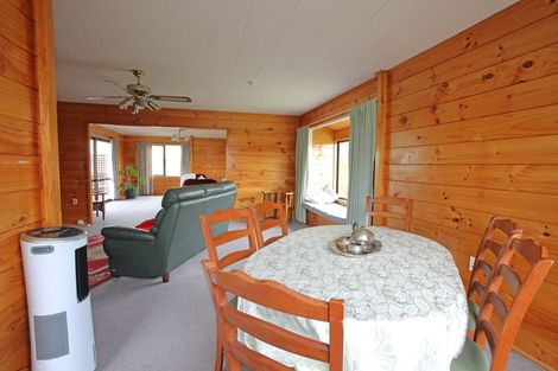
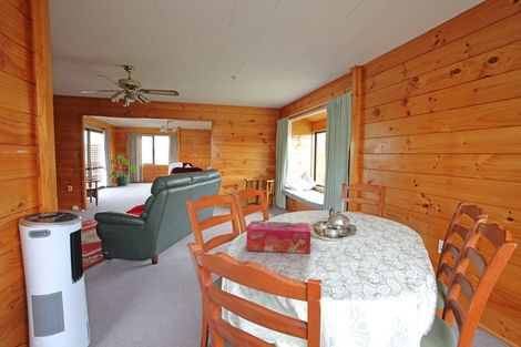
+ tissue box (278, 235)
